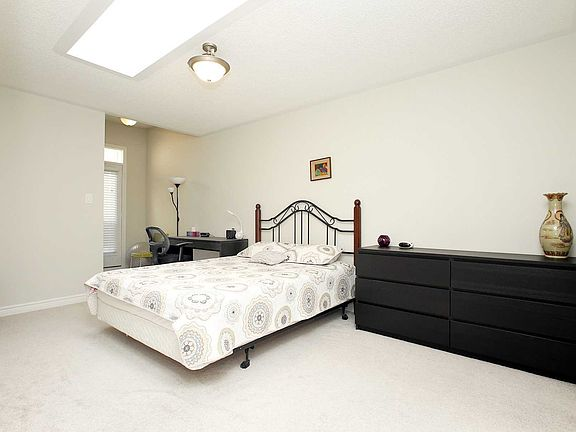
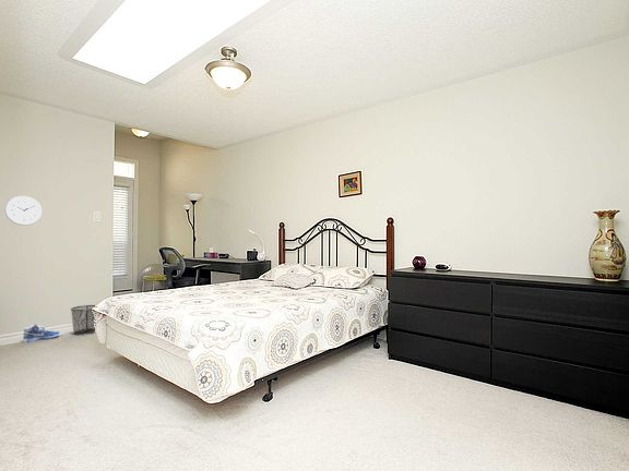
+ sneaker (41, 330)
+ wall clock (24, 210)
+ waste bin (84, 319)
